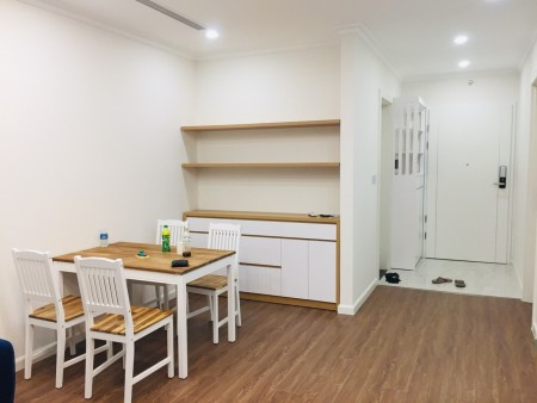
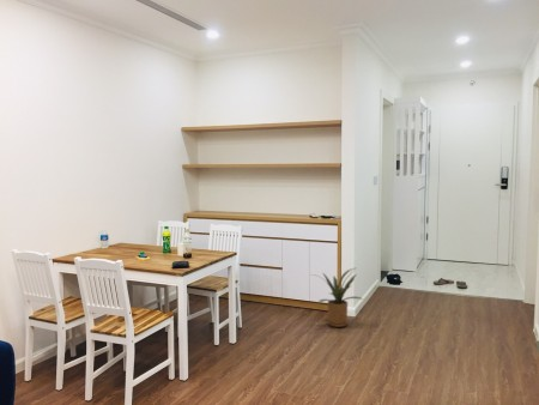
+ house plant (337, 295)
